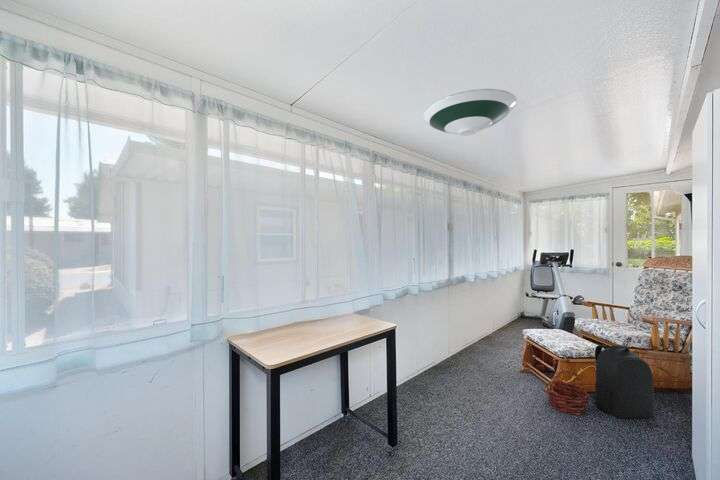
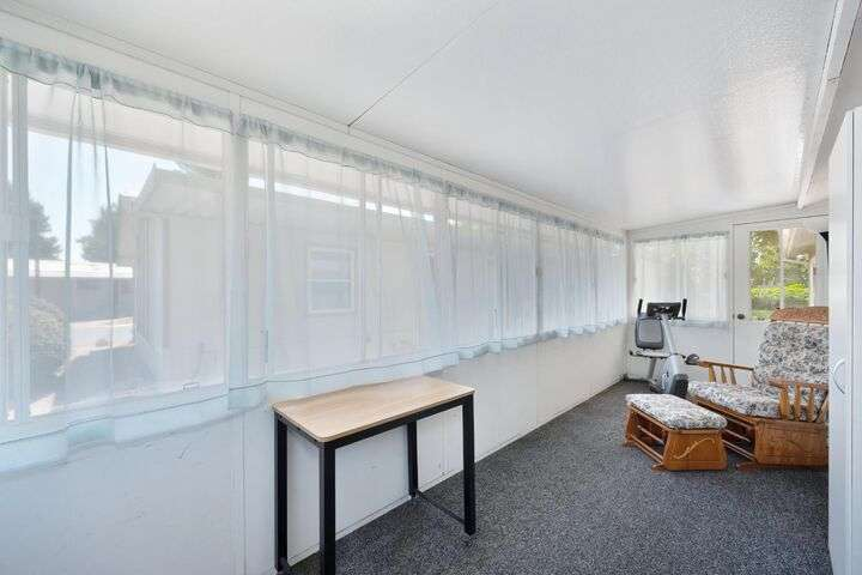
- basket (566, 387)
- backpack (617, 375)
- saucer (467, 122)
